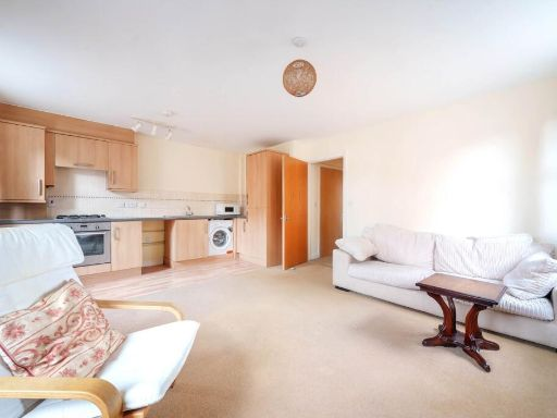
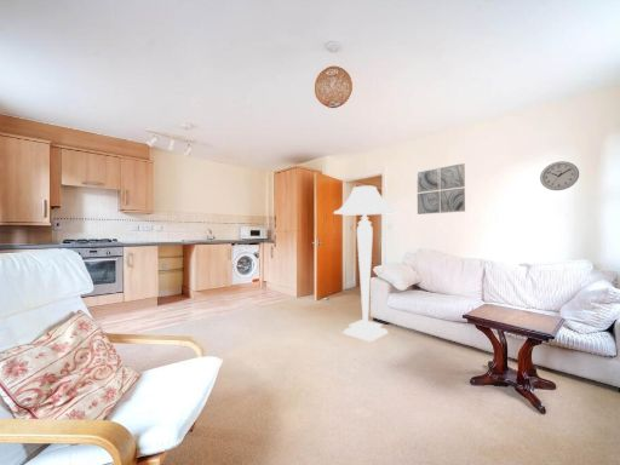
+ wall clock (558, 176)
+ floor lamp (364, 259)
+ wall art (440, 189)
